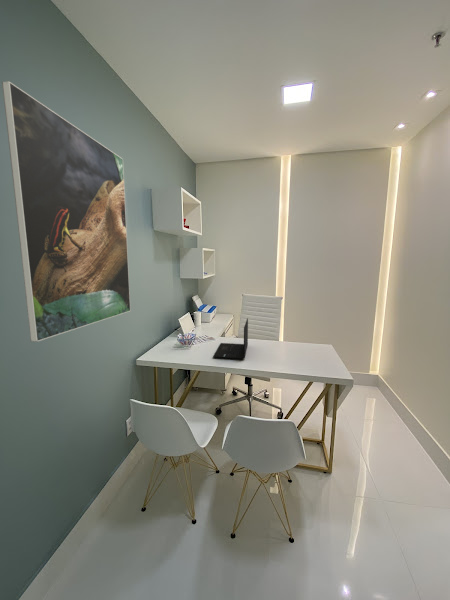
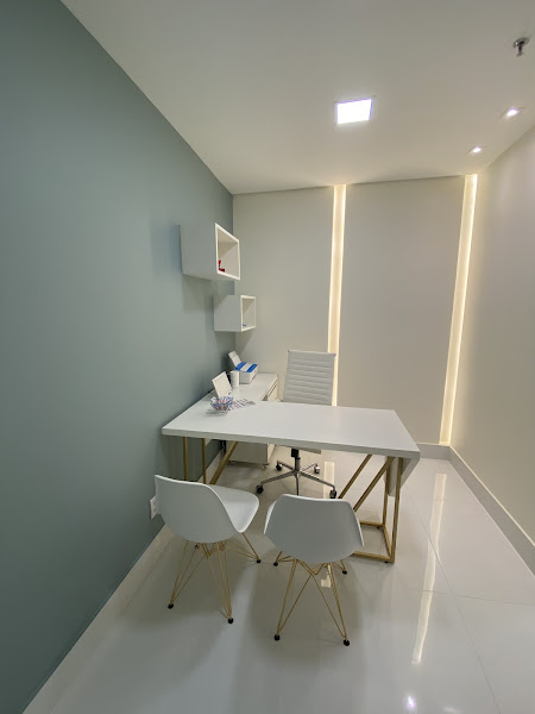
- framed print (86, 231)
- laptop (230, 343)
